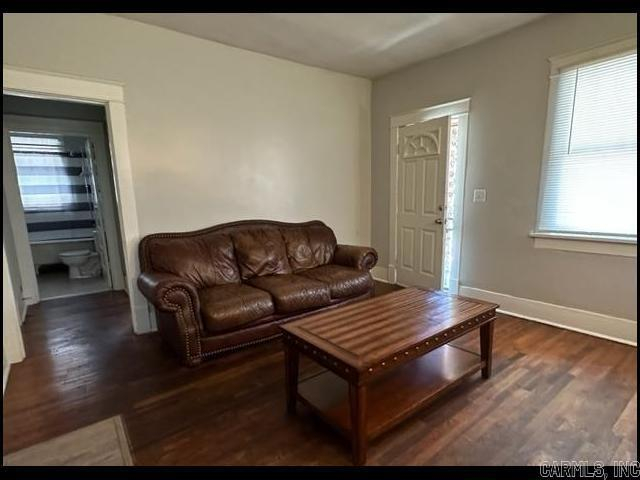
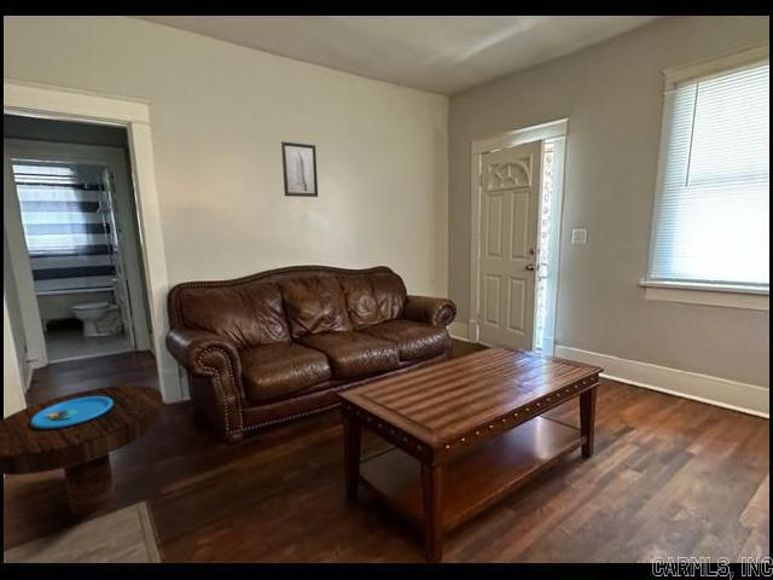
+ wall art (300, 169)
+ side table (86, 457)
